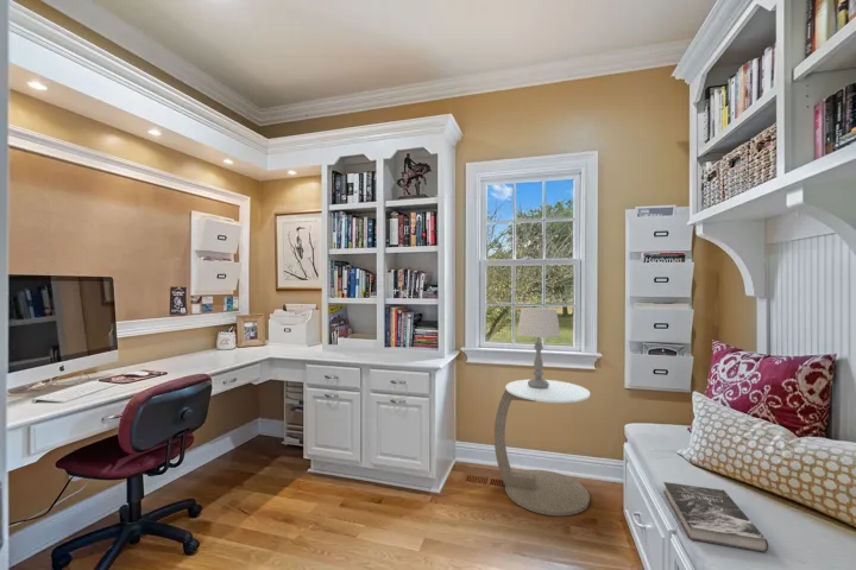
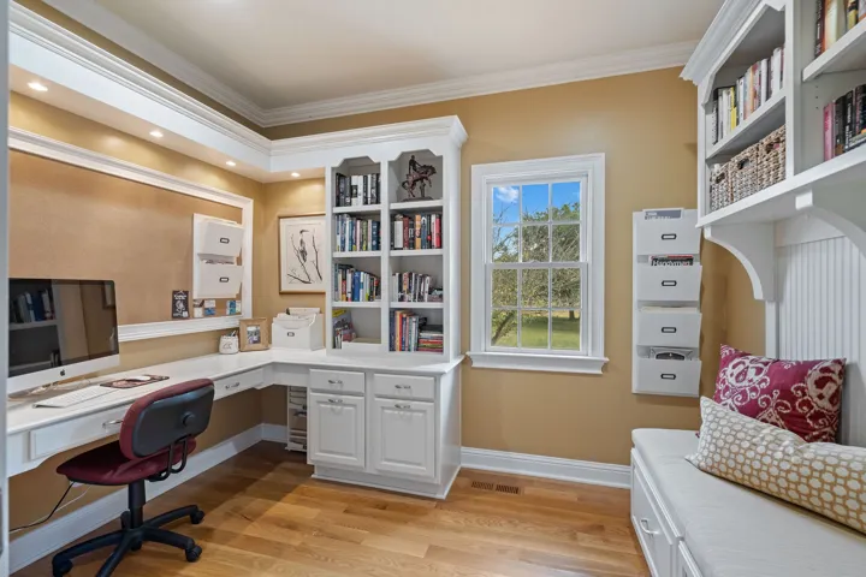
- table lamp (537, 347)
- side table (540, 470)
- book (709, 512)
